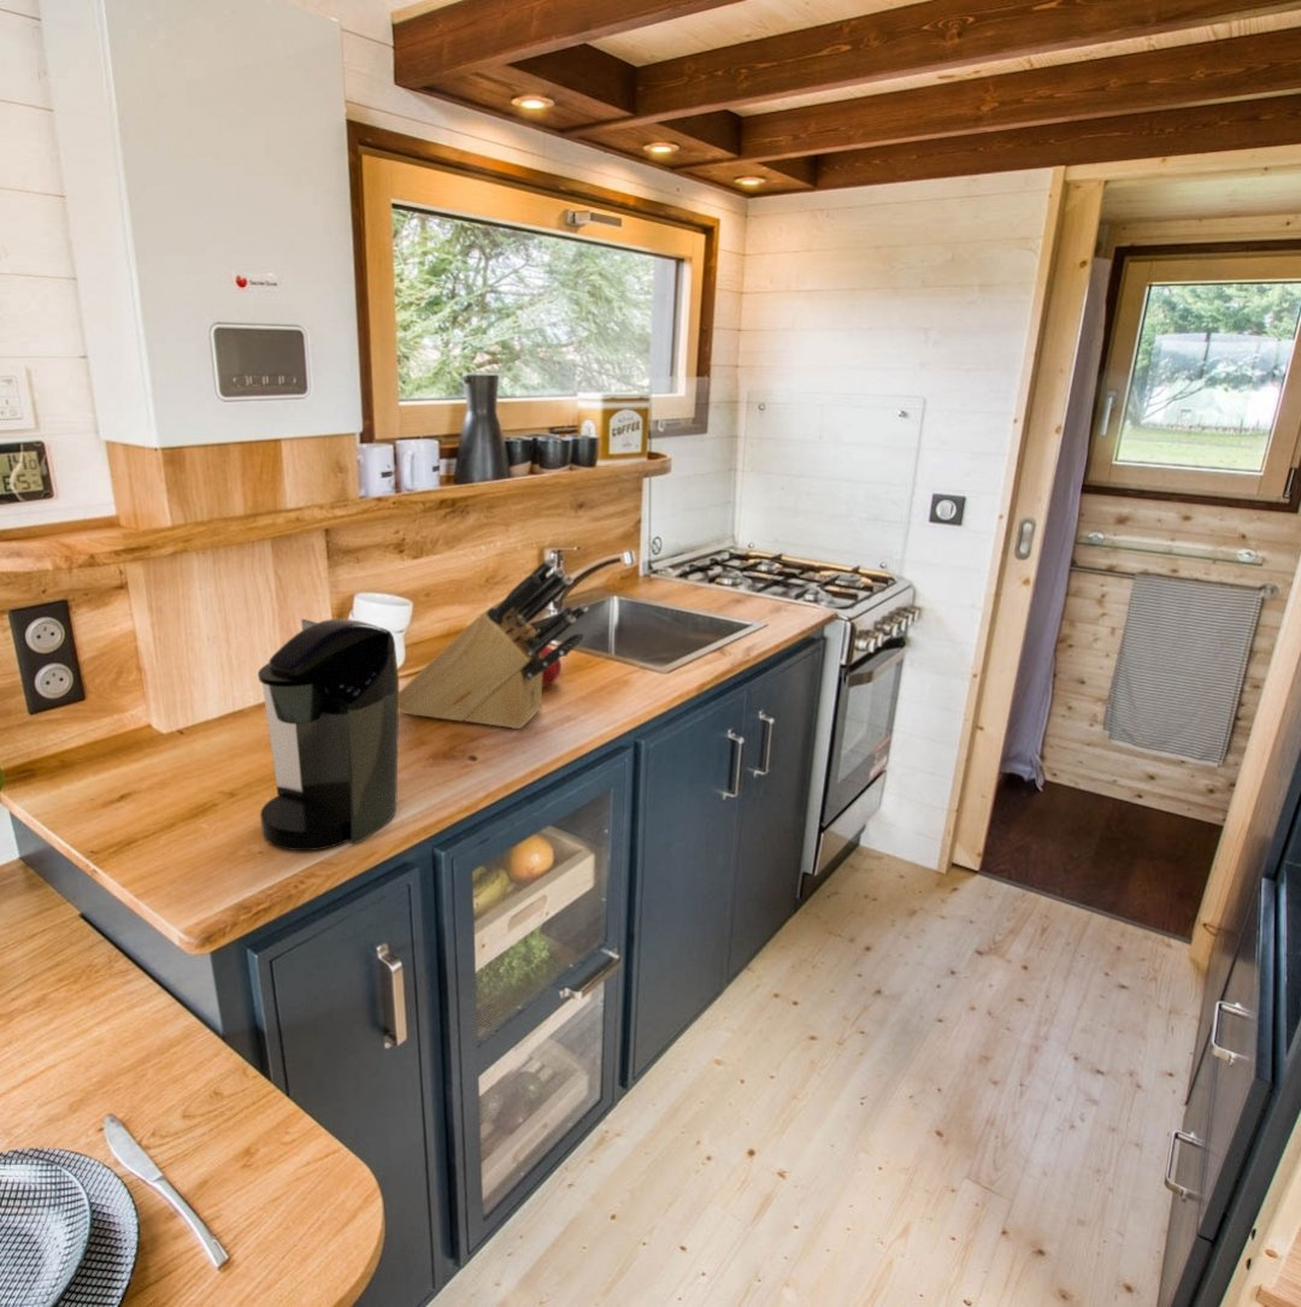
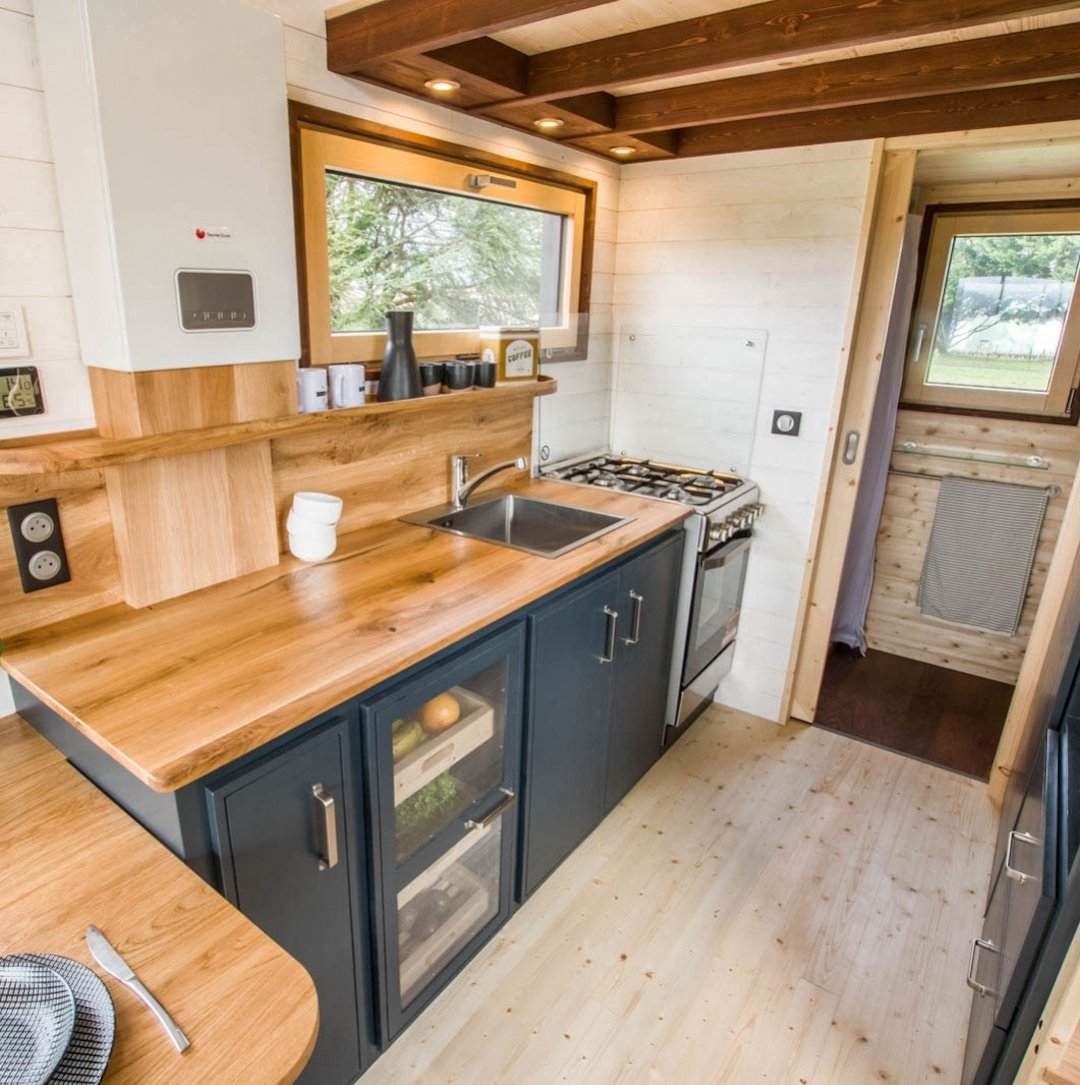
- fruit (541, 655)
- coffee maker (308, 713)
- knife block (489, 637)
